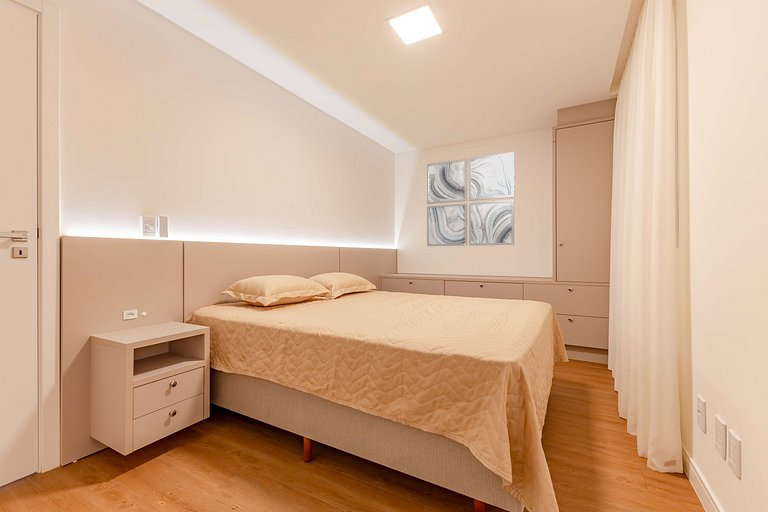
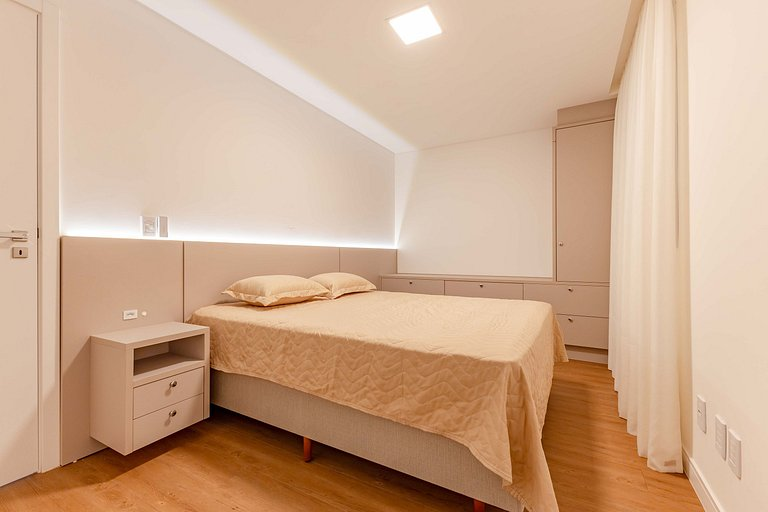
- wall art (469, 203)
